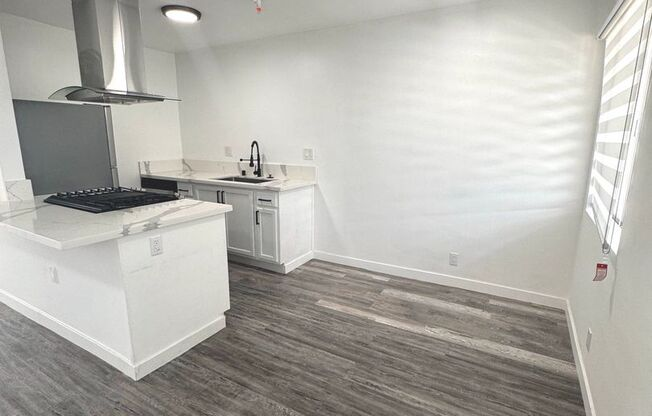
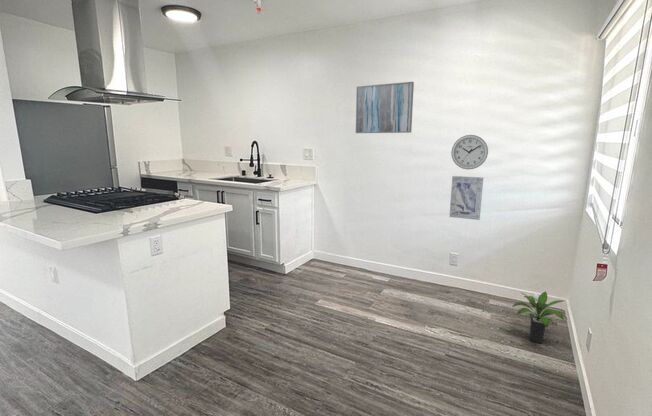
+ potted plant (538, 316)
+ wall art (383, 108)
+ wall clock (469, 152)
+ wall art (465, 197)
